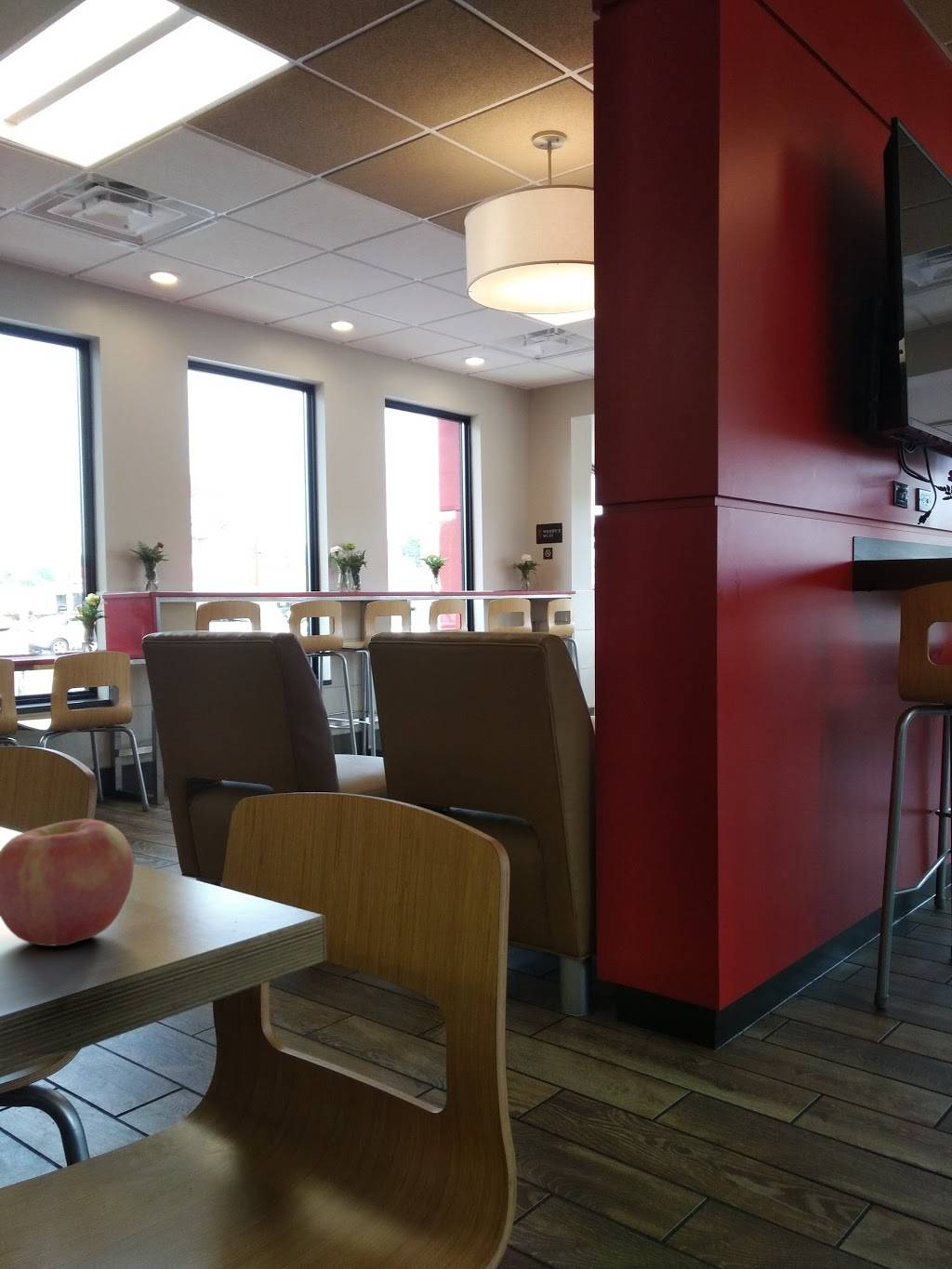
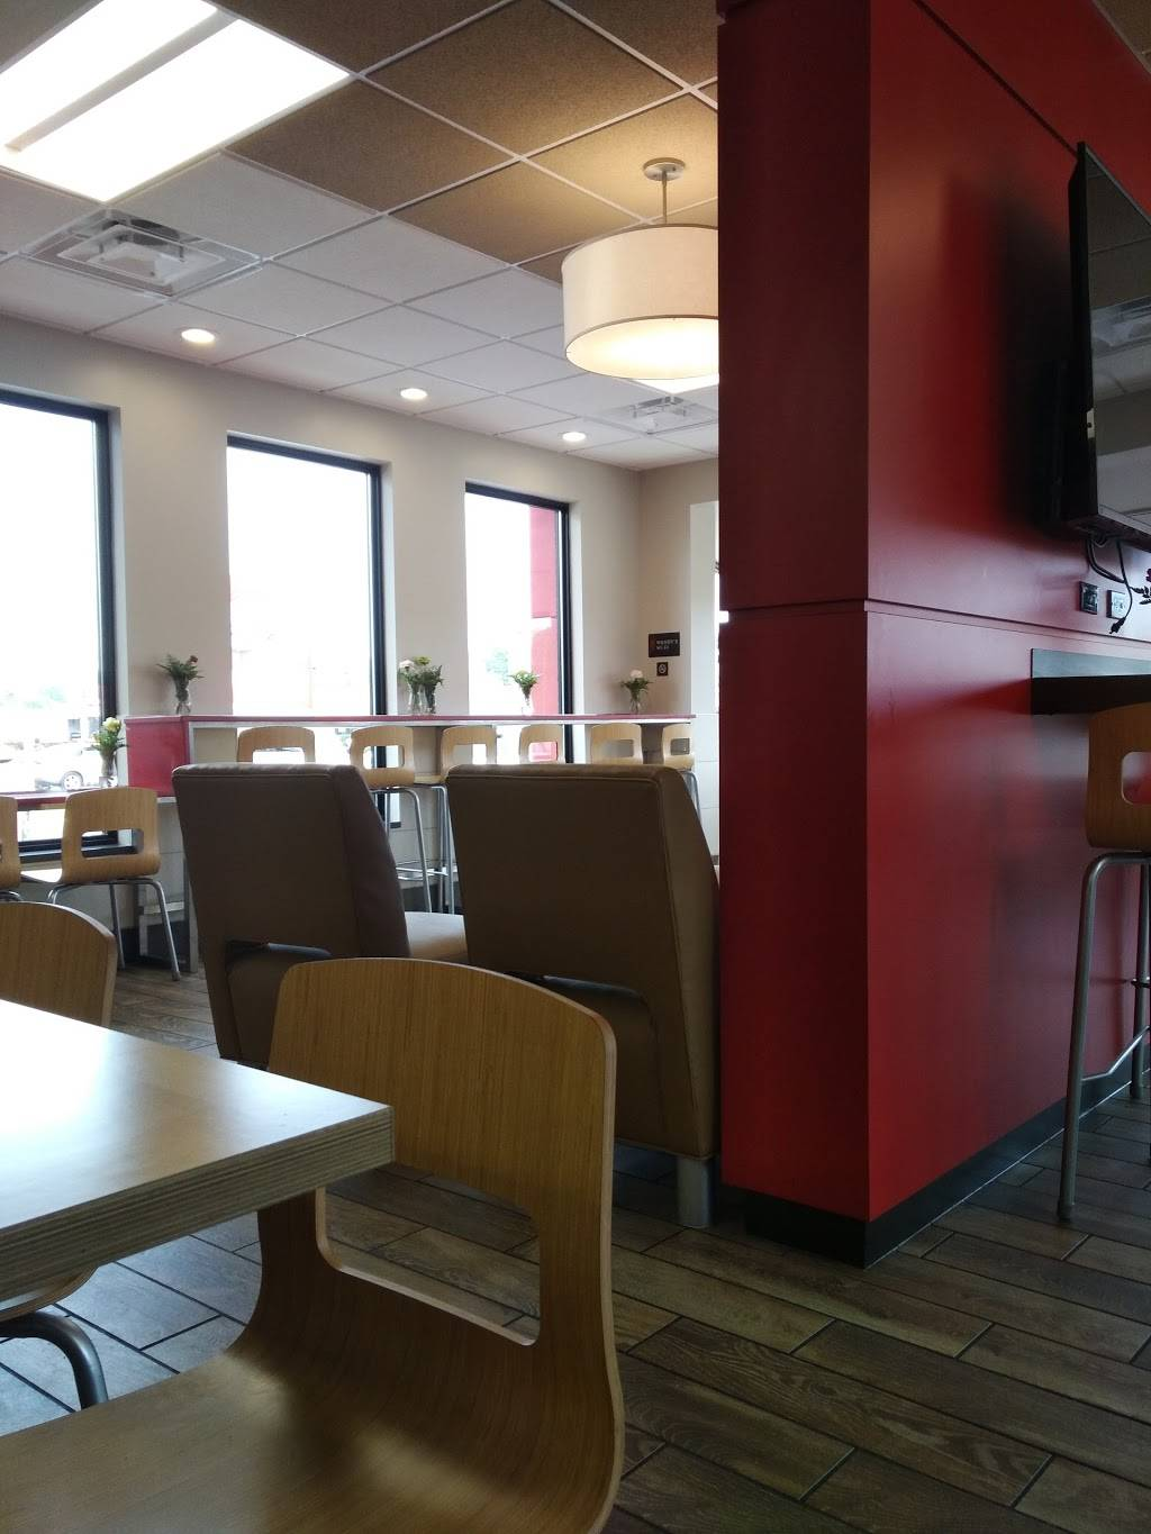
- apple (64, 880)
